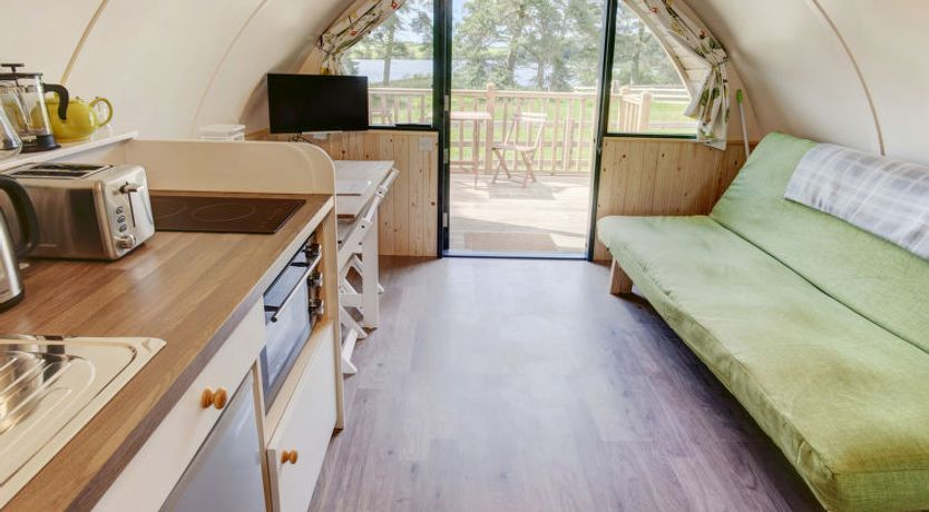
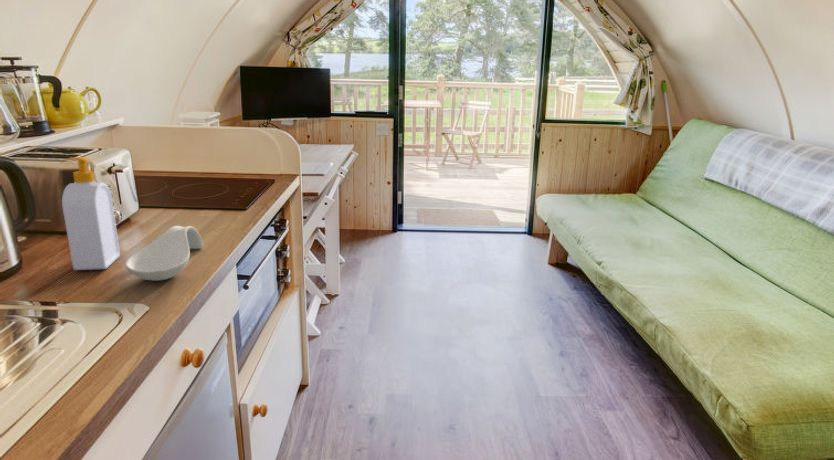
+ soap bottle (87, 212)
+ spoon rest (170, 250)
